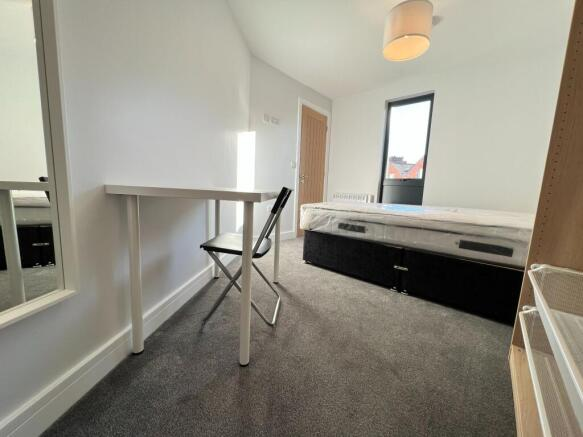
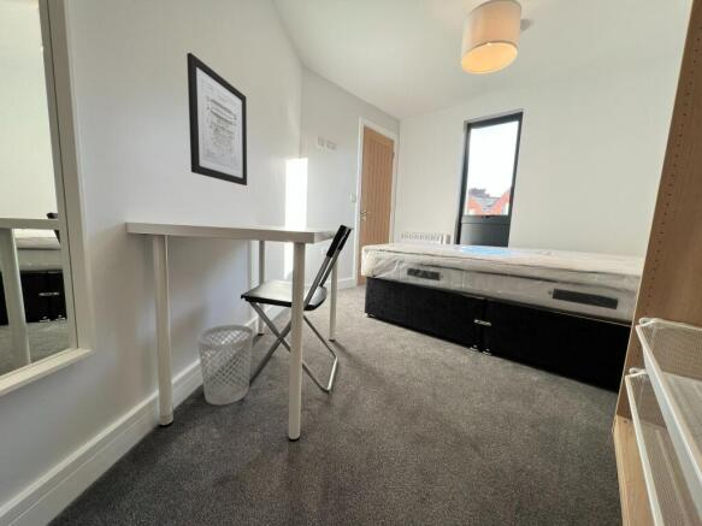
+ wastebasket (226, 364)
+ wall art (222, 130)
